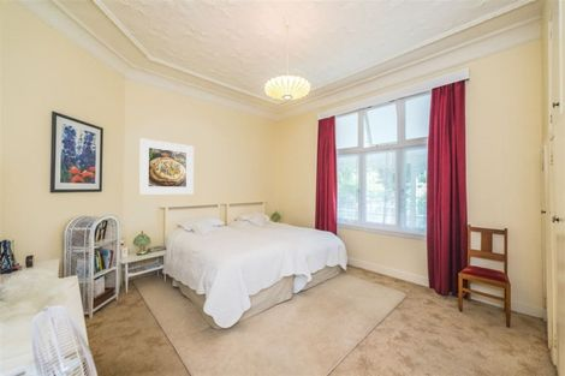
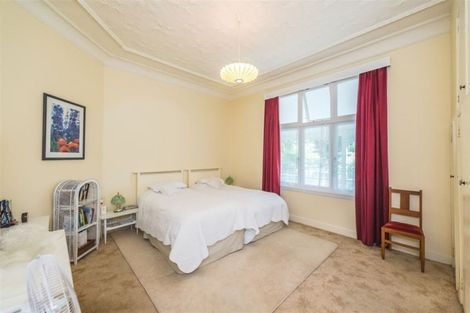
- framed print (168, 168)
